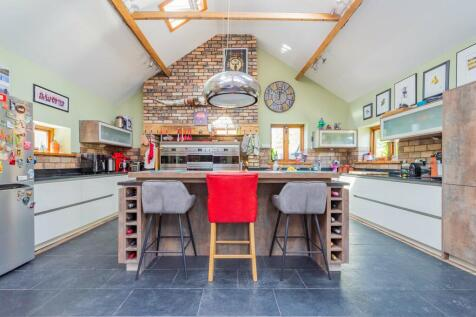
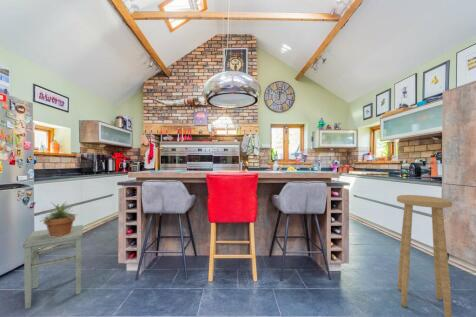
+ stool (56, 261)
+ stool (433, 250)
+ potted plant (61, 217)
